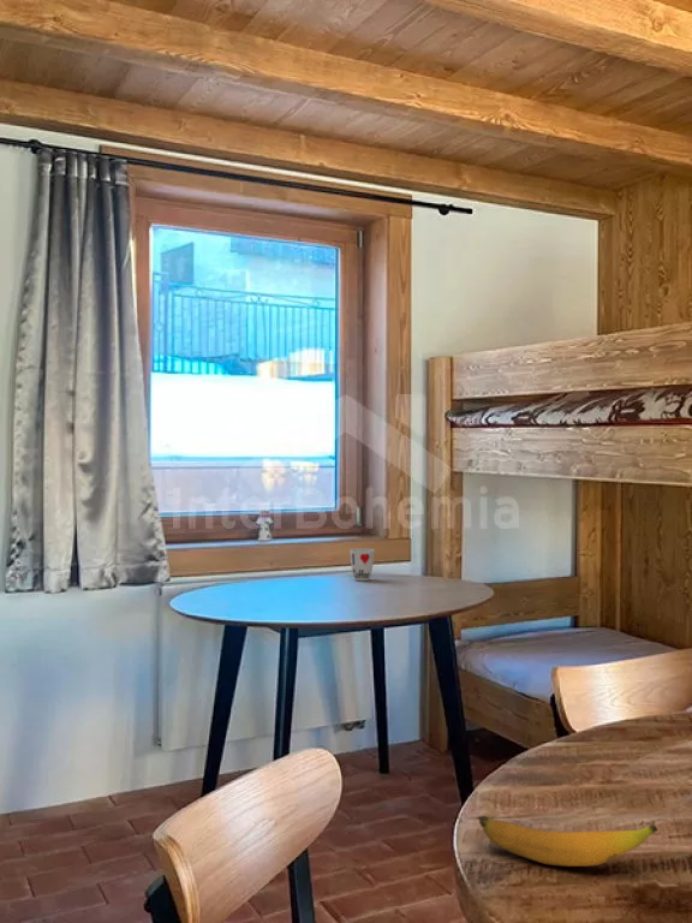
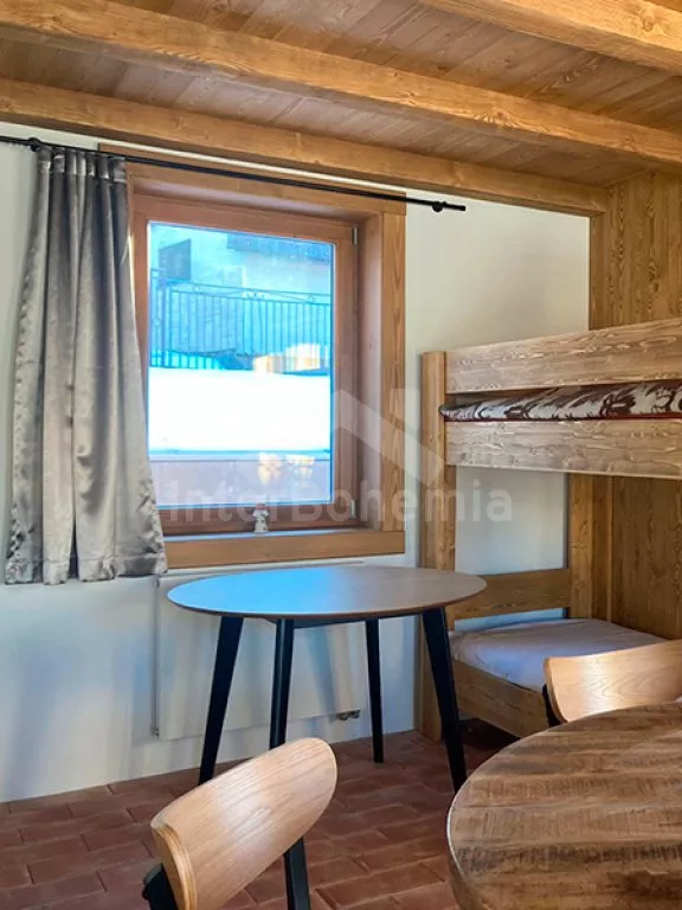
- banana (563, 836)
- cup (362, 564)
